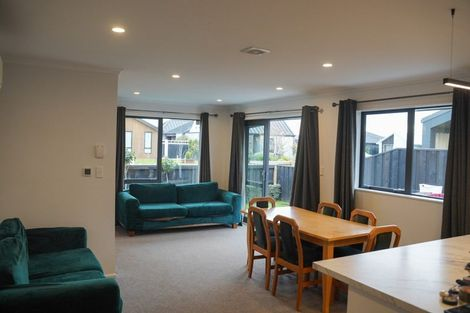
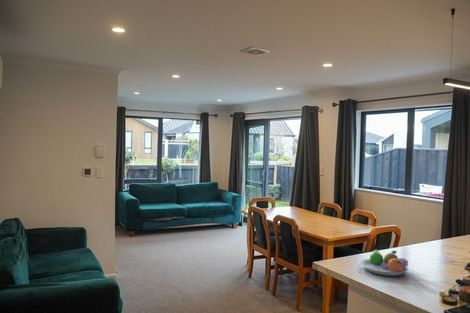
+ fruit bowl (383, 260)
